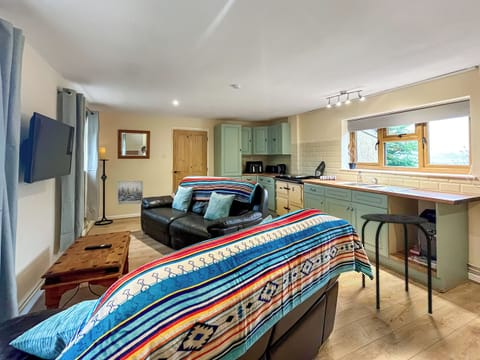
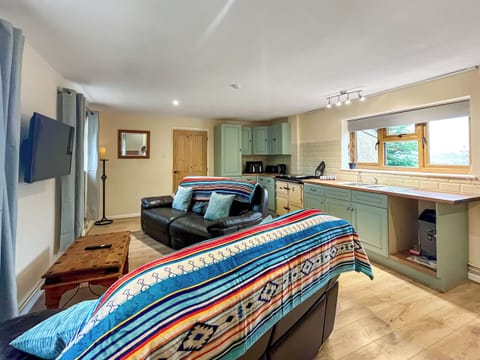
- wall art (130, 192)
- stool (405, 258)
